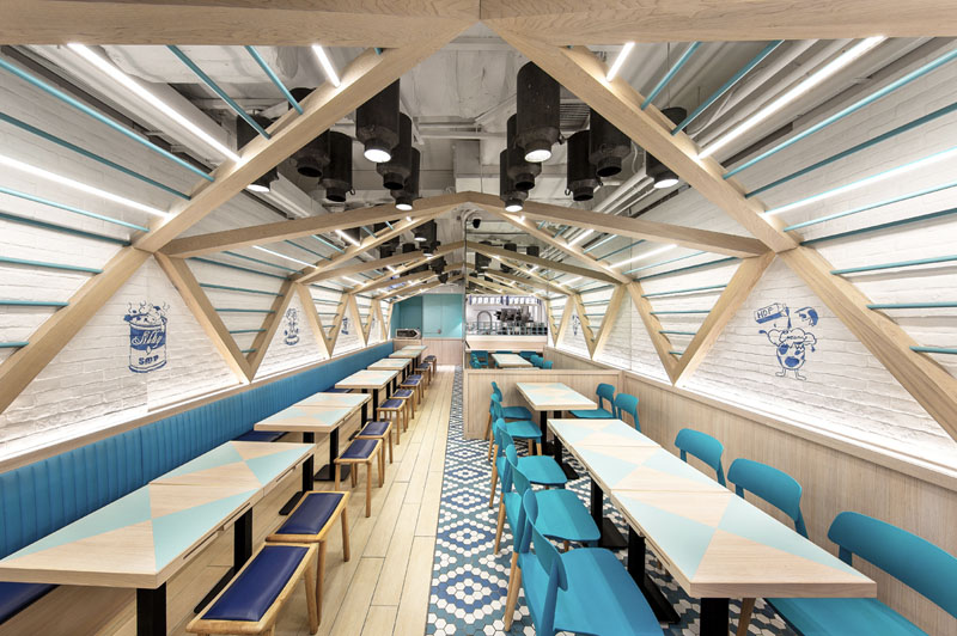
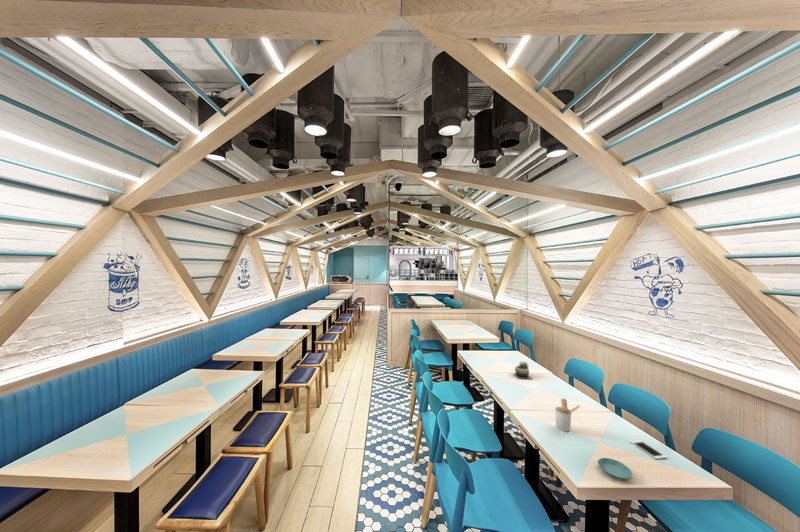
+ utensil holder (567, 415)
+ succulent plant (522, 368)
+ cell phone (647, 449)
+ saucer (614, 469)
